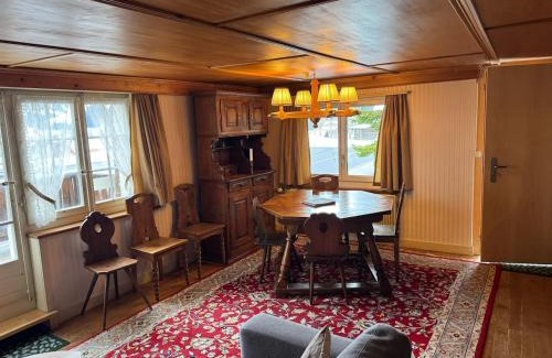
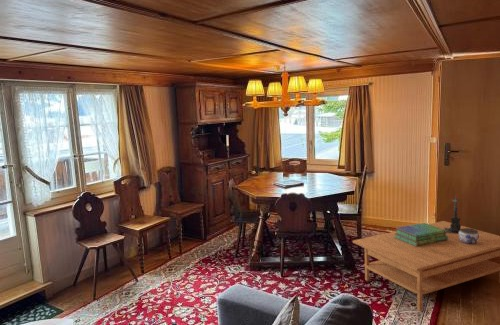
+ candle holder (455, 213)
+ jar (468, 236)
+ stack of books (420, 233)
+ coffee table (432, 261)
